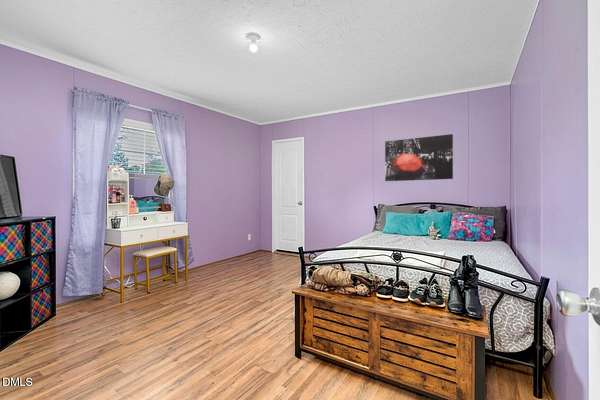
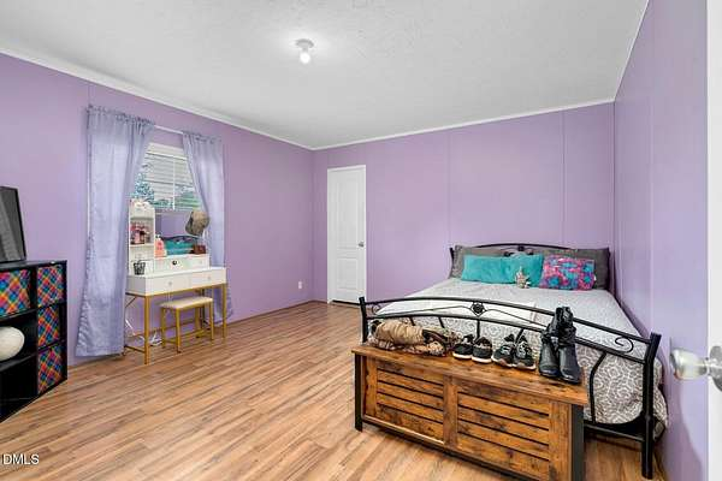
- wall art (417, 159)
